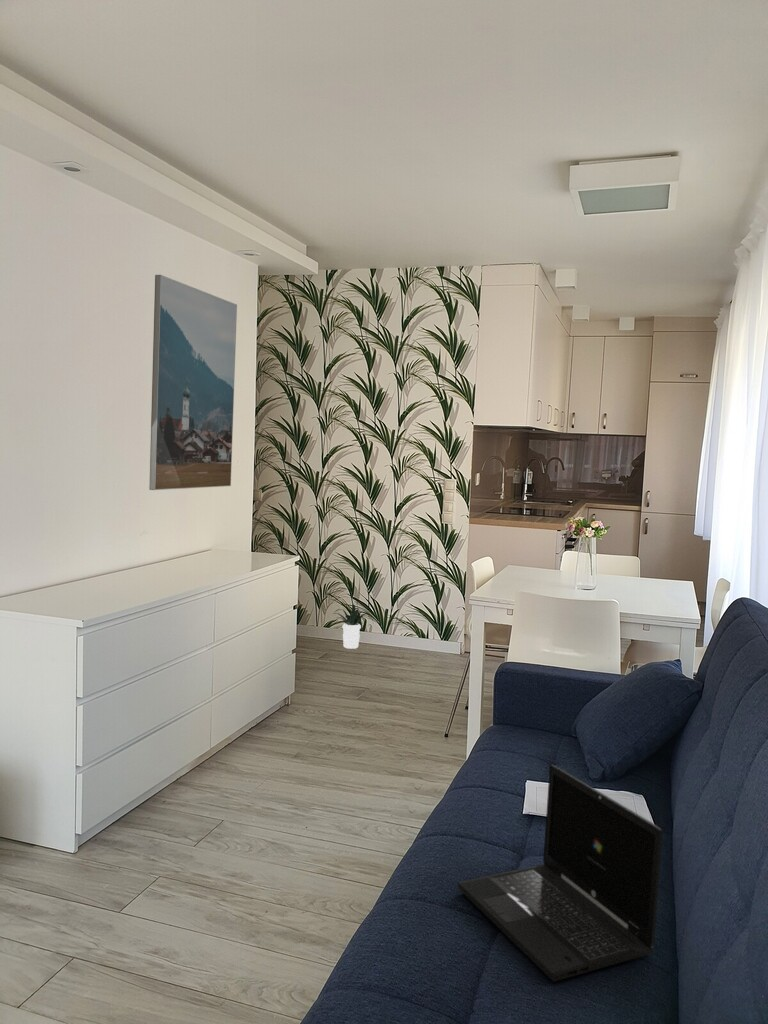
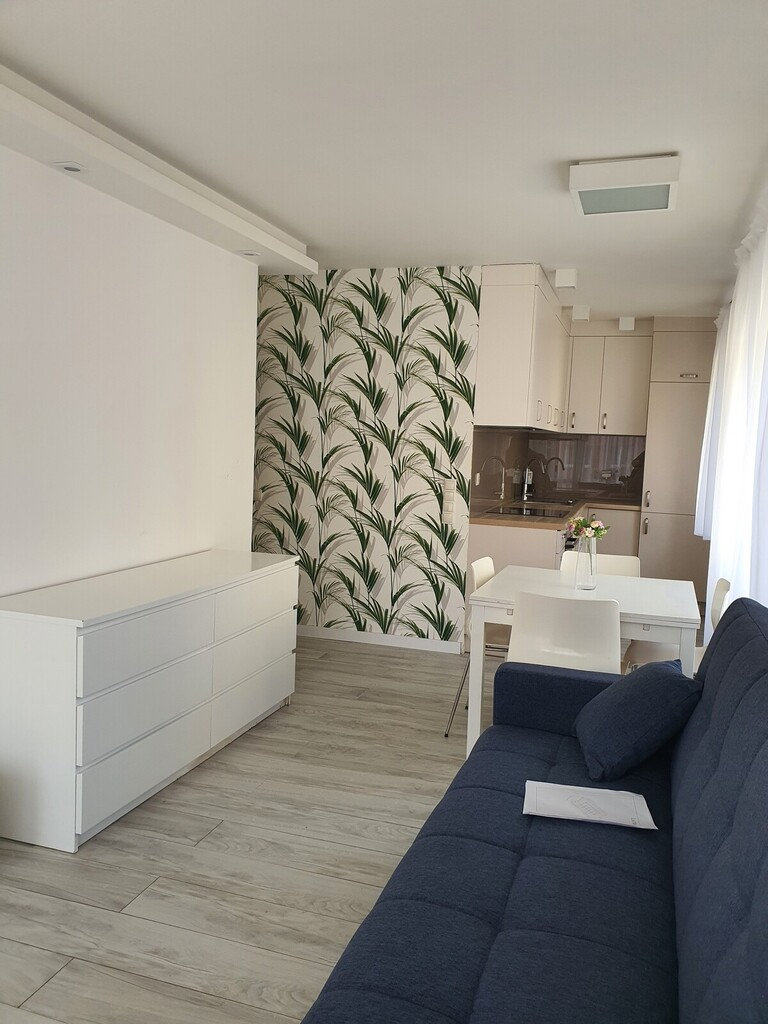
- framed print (196, 390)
- laptop (553, 861)
- potted plant (351, 627)
